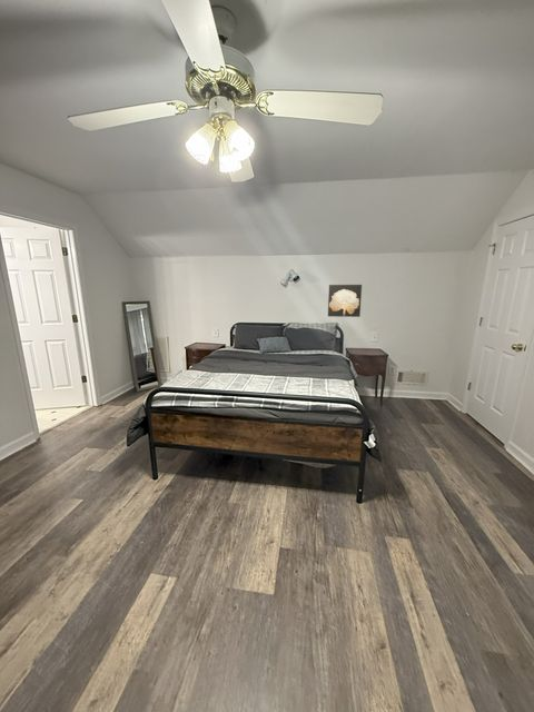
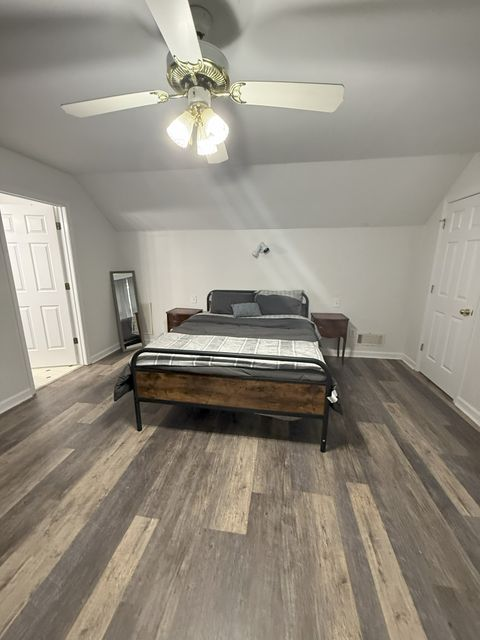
- wall art (344, 300)
